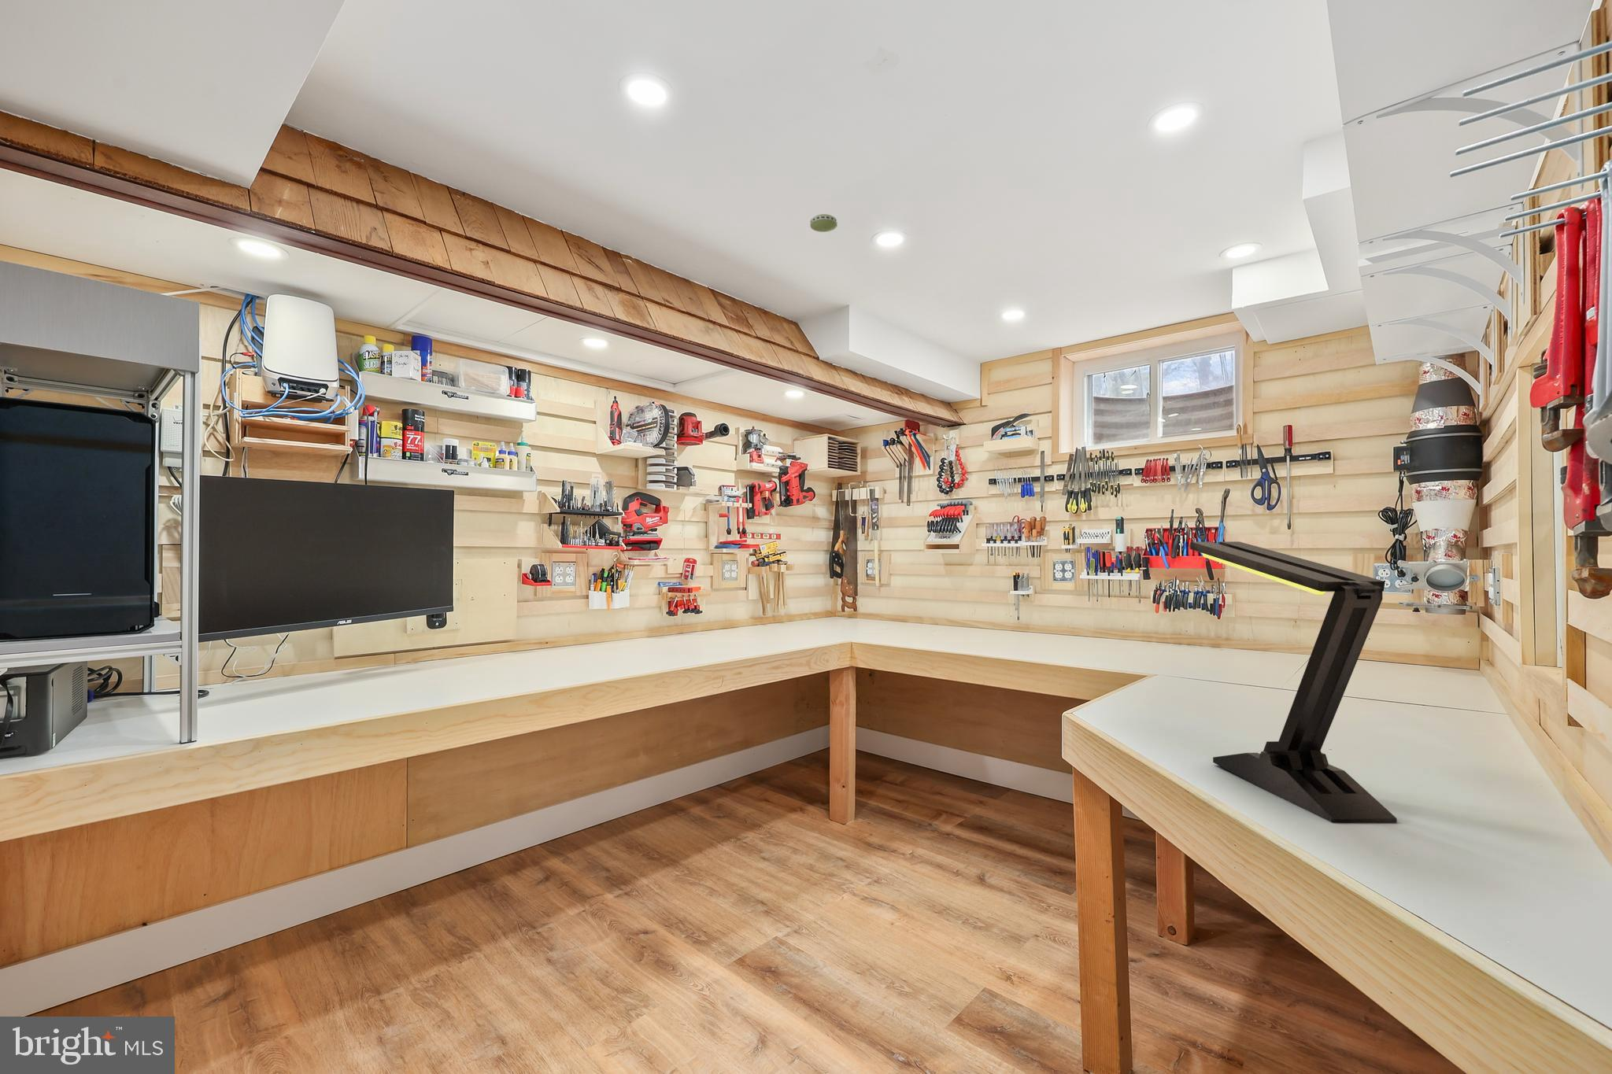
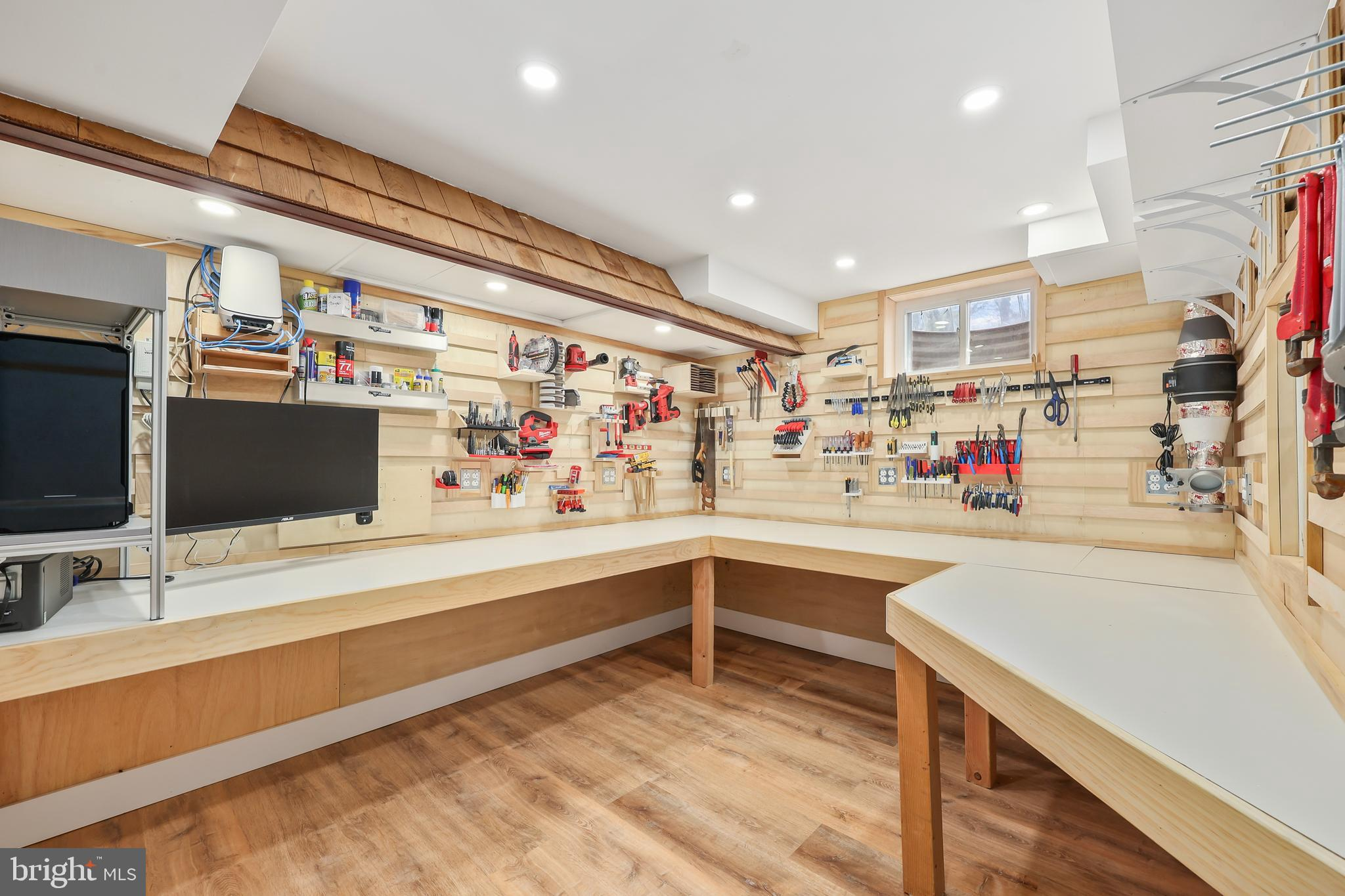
- desk lamp (1304, 674)
- smoke detector (823, 223)
